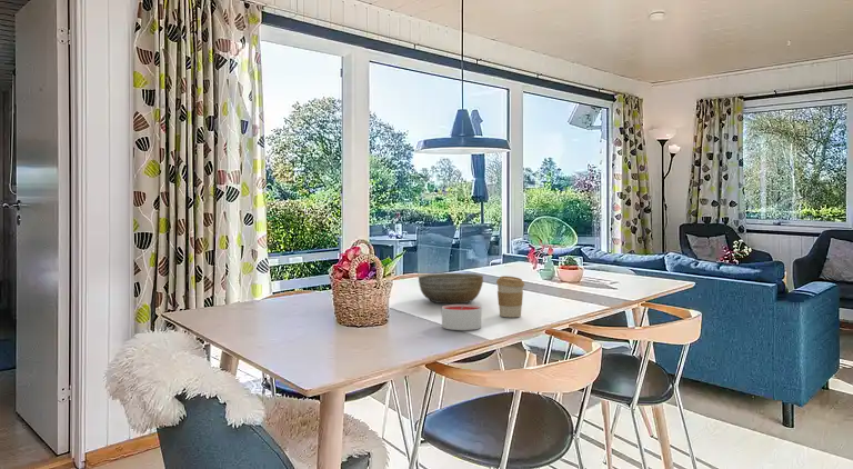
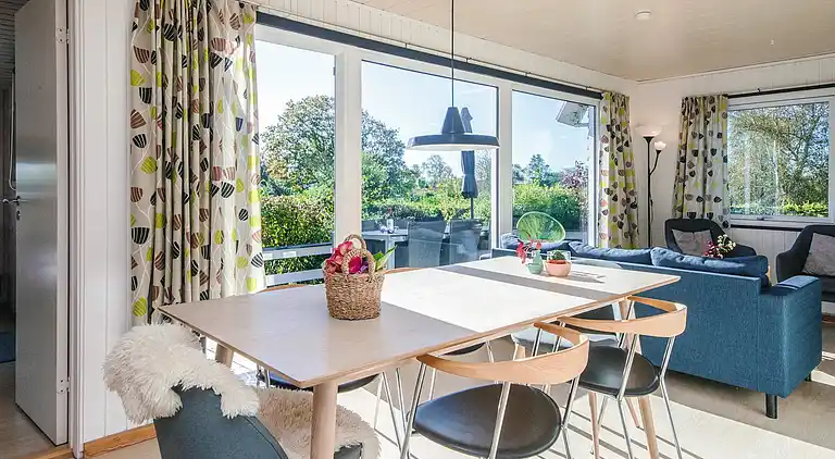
- bowl (450, 288)
- candle (461, 316)
- coffee cup (510, 296)
